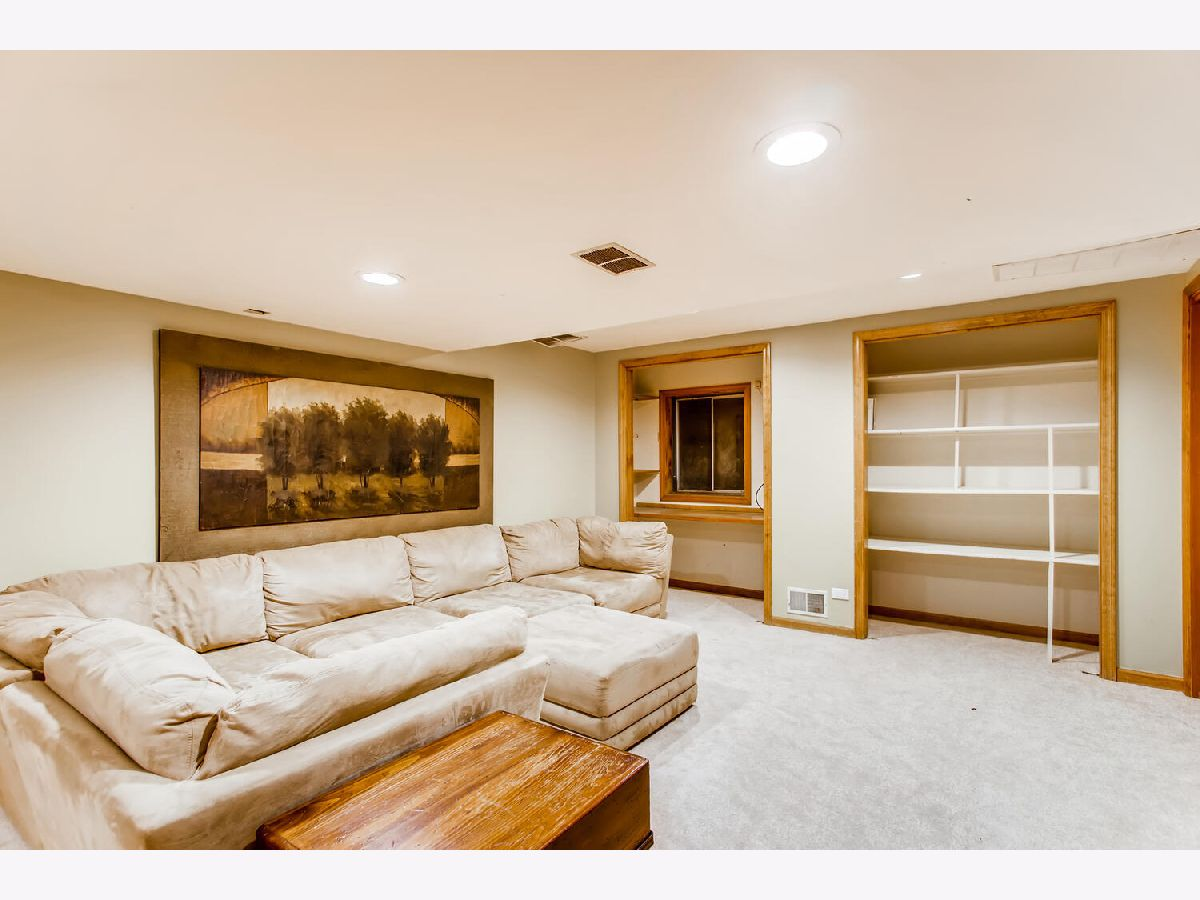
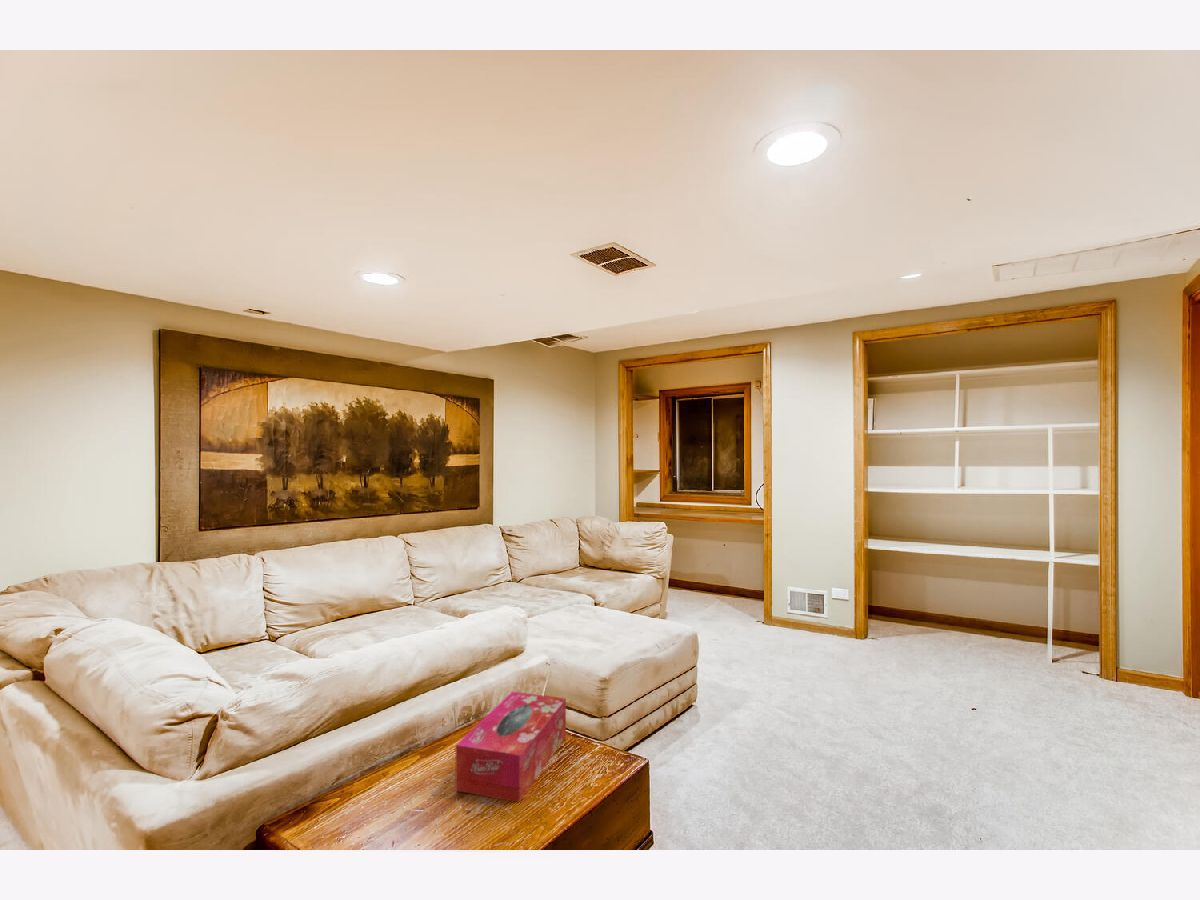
+ tissue box (515, 740)
